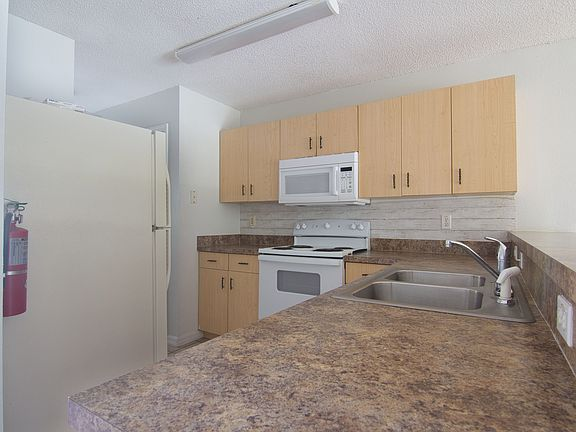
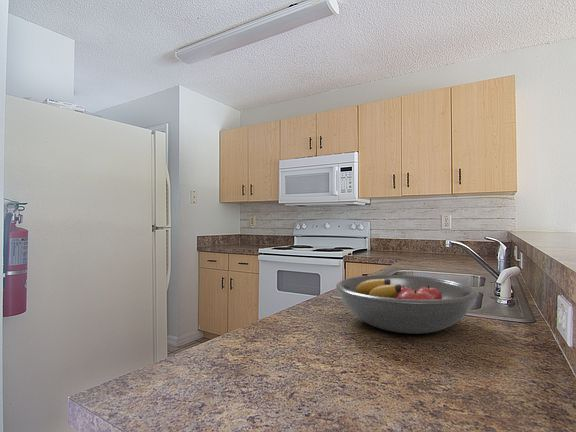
+ fruit bowl (403, 299)
